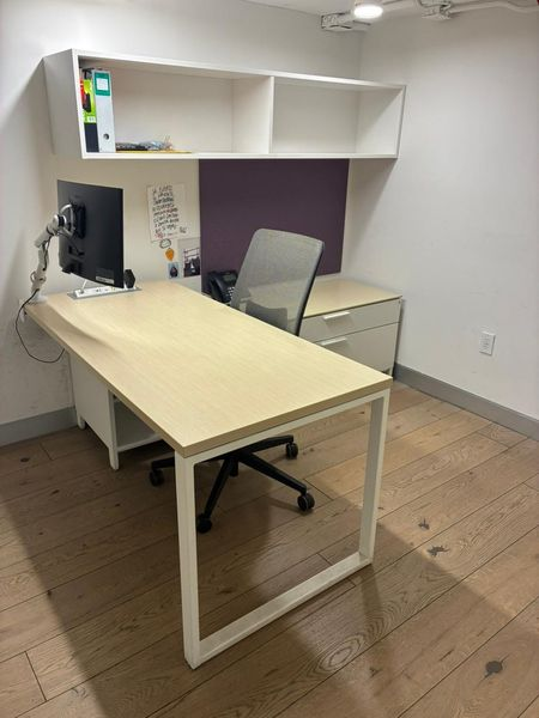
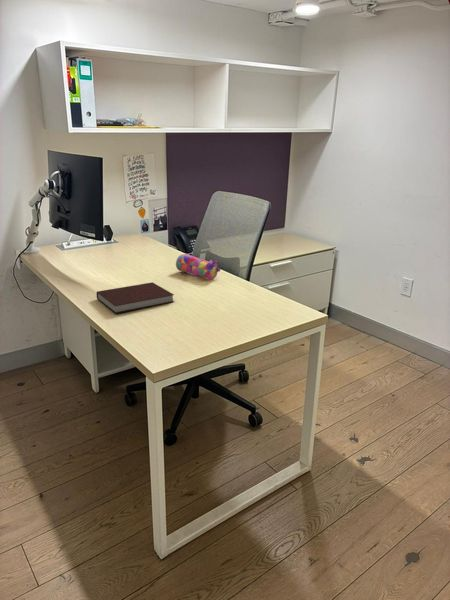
+ notebook (135, 296)
+ pencil case (197, 266)
